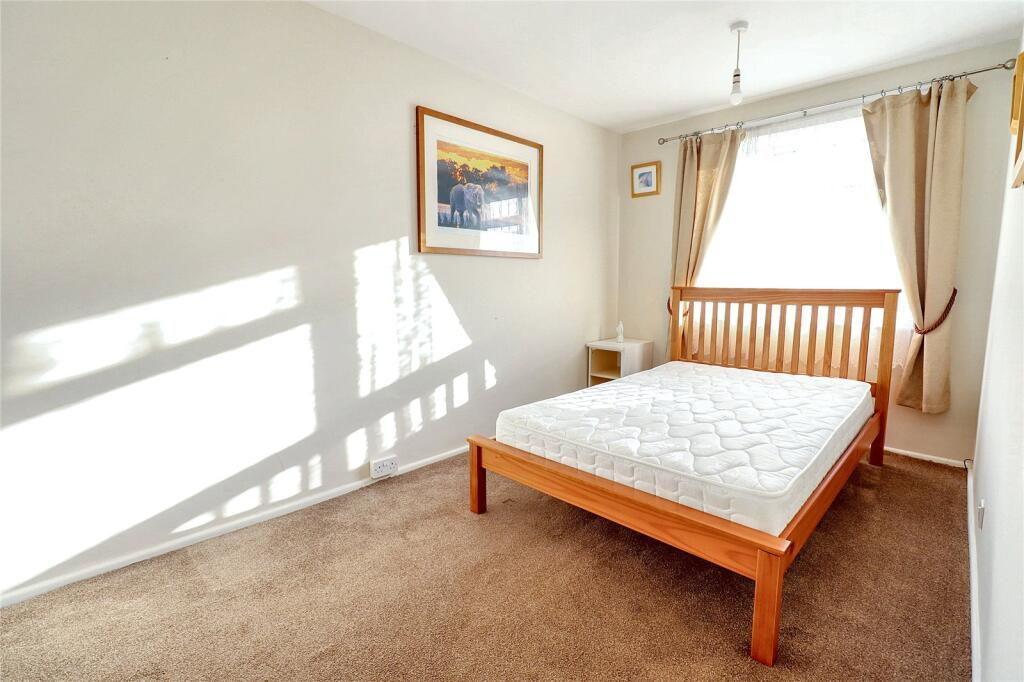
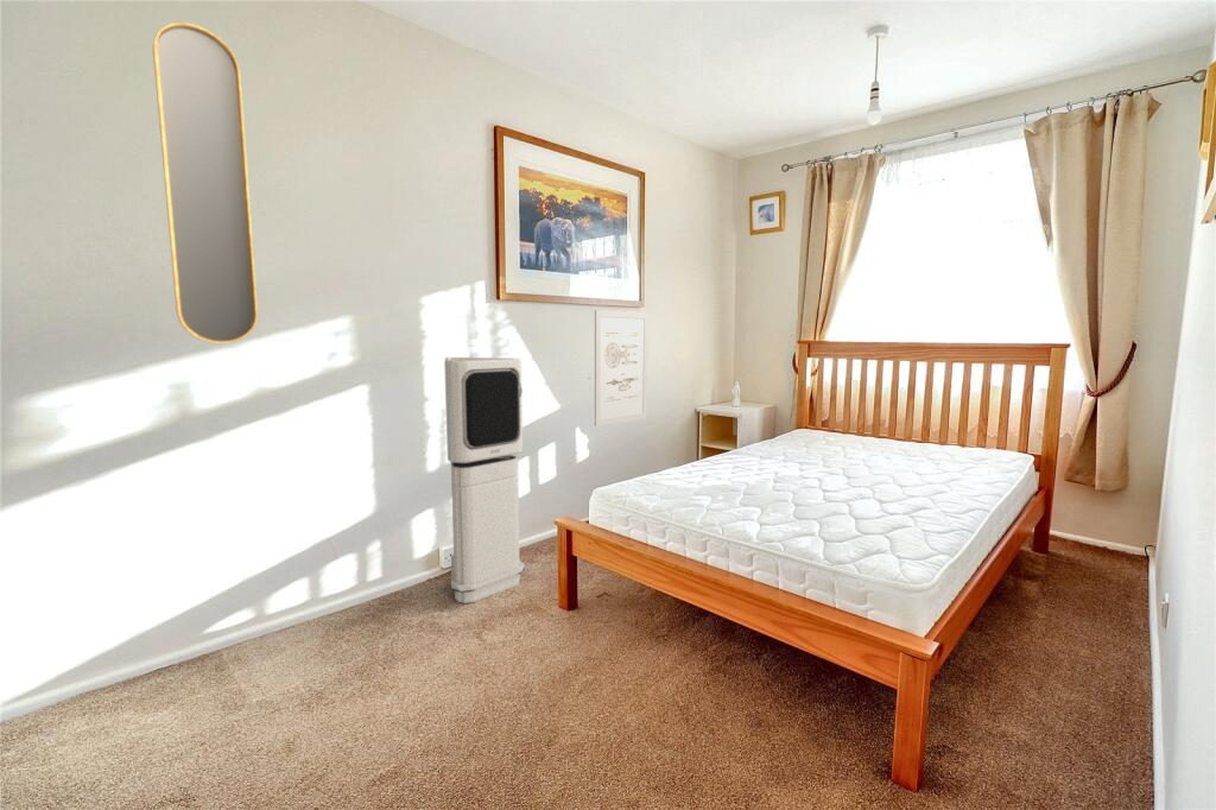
+ air purifier (471, 473)
+ wall art (622, 367)
+ home mirror (208, 190)
